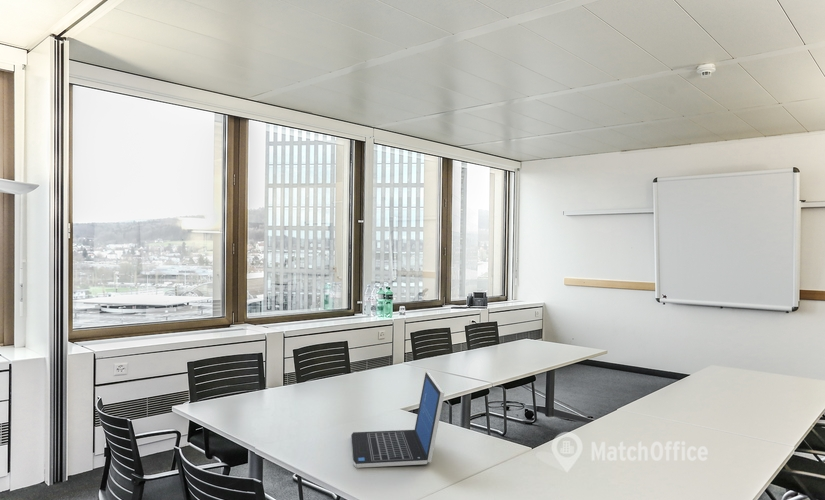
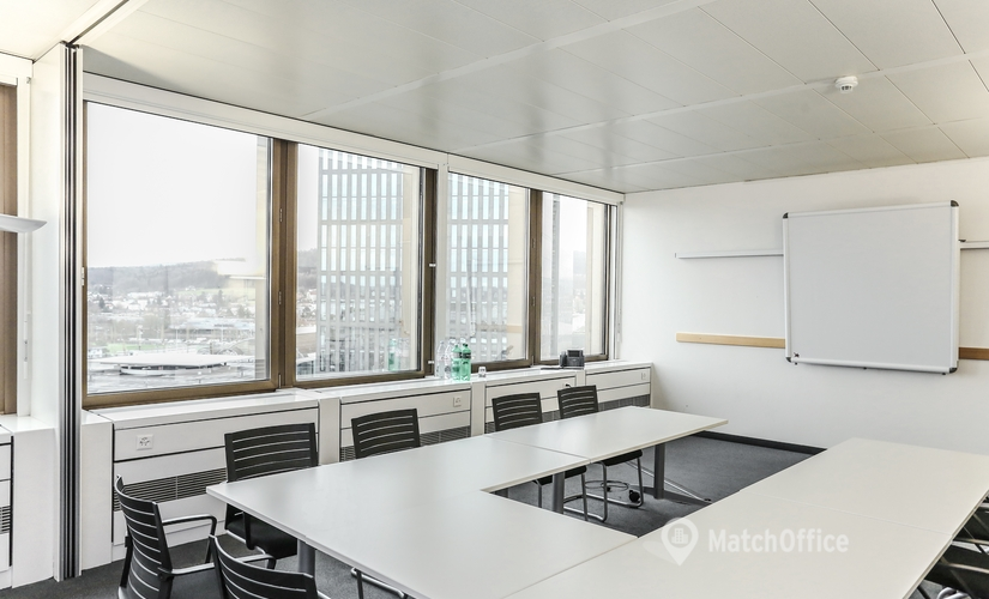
- laptop (396, 430)
